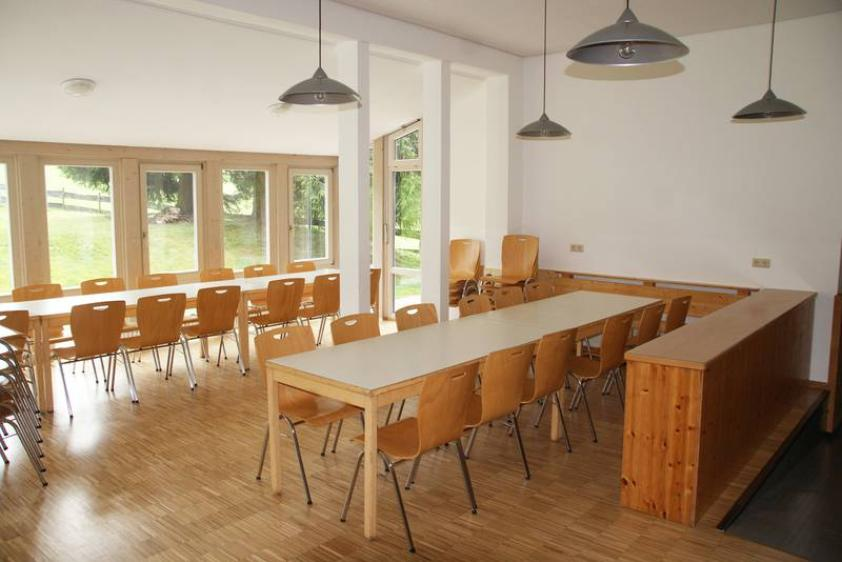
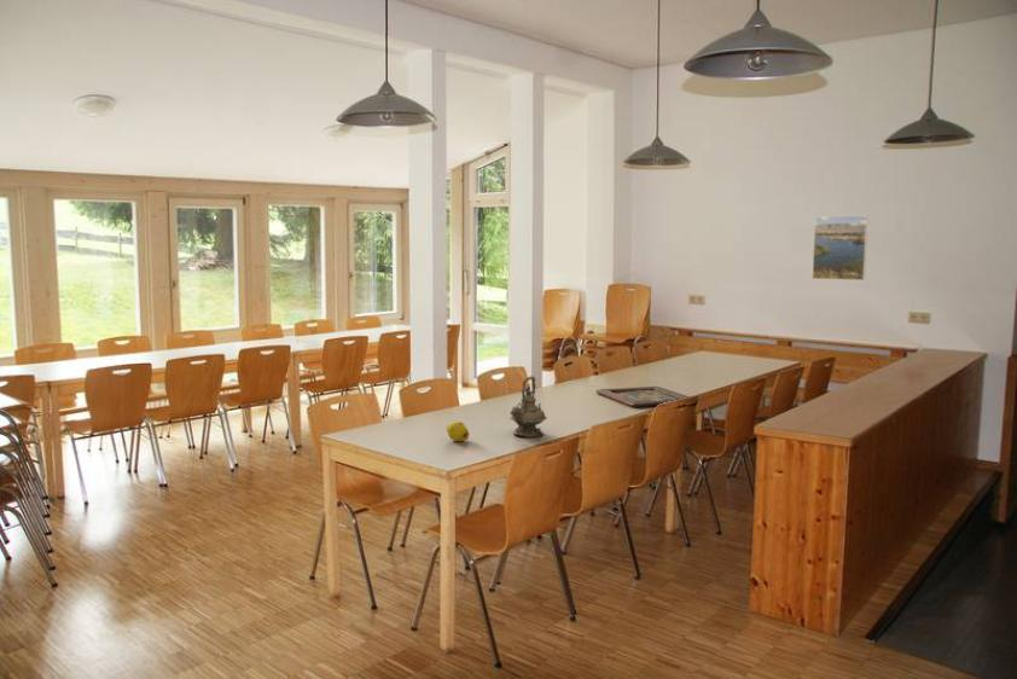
+ fruit (457, 430)
+ religious icon (645, 395)
+ teapot (523, 407)
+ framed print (839, 248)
